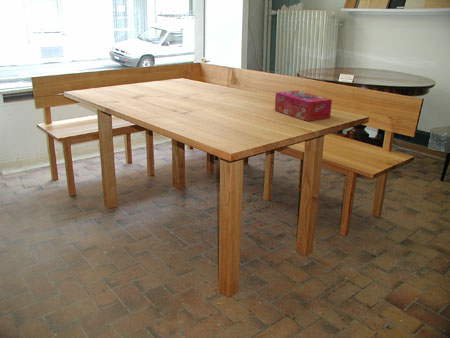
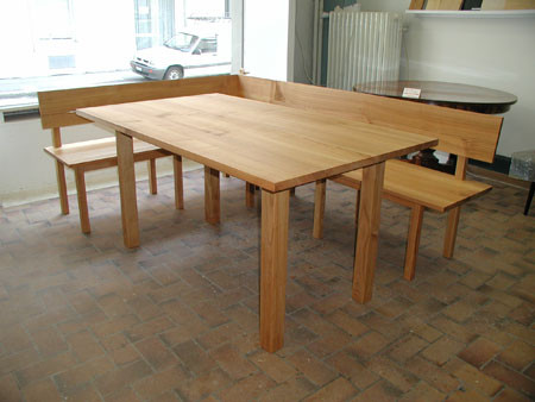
- tissue box (302, 105)
